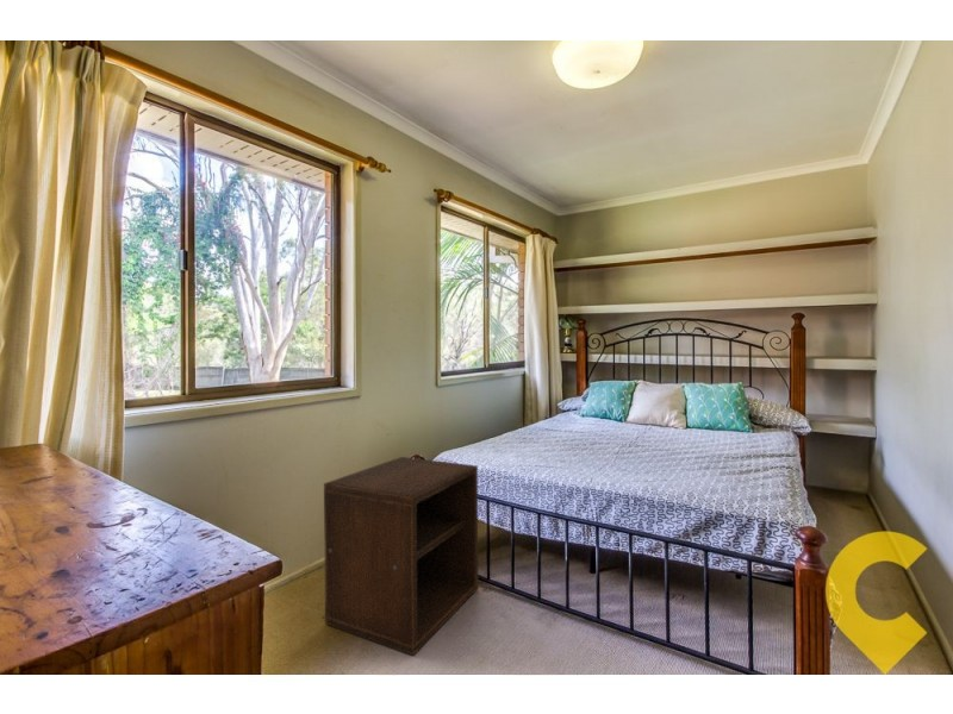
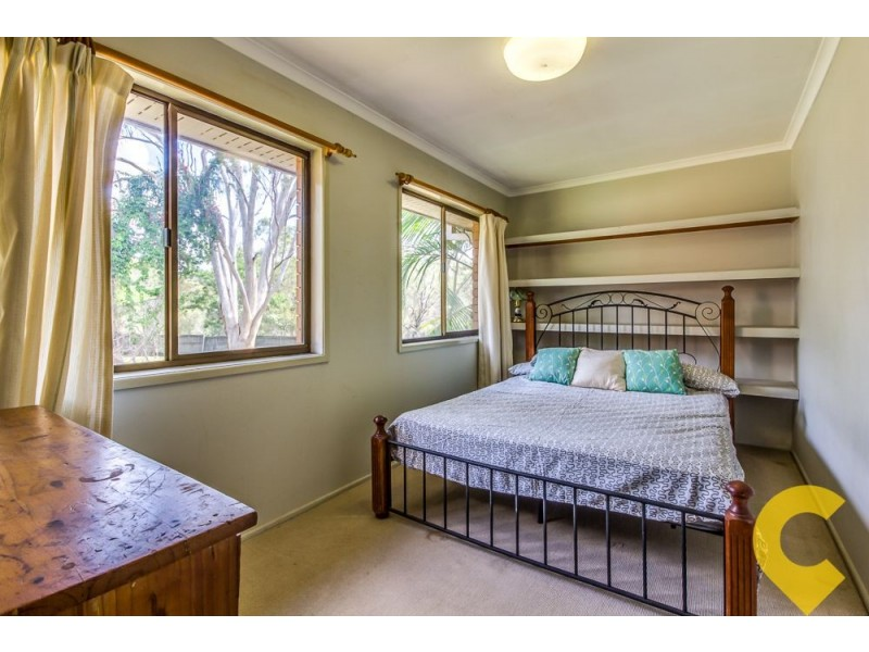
- nightstand (406, 539)
